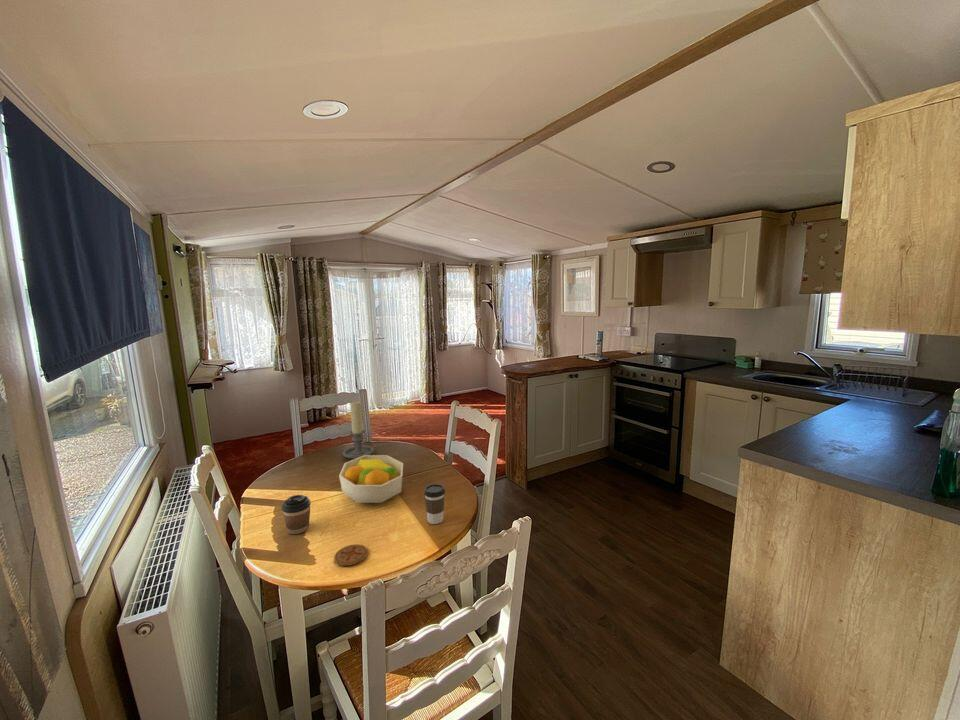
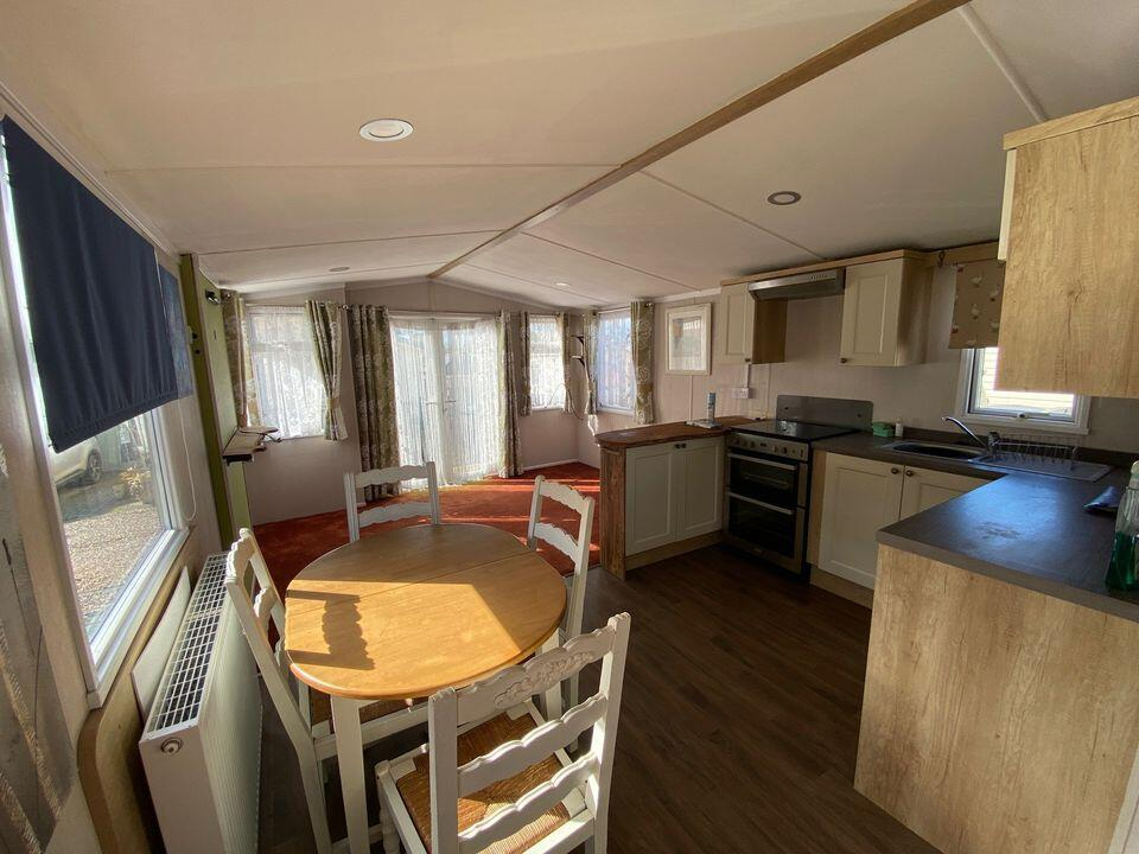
- coffee cup (434, 504)
- coaster (351, 554)
- coffee cup (297, 512)
- fruit bowl (372, 475)
- candle holder (356, 427)
